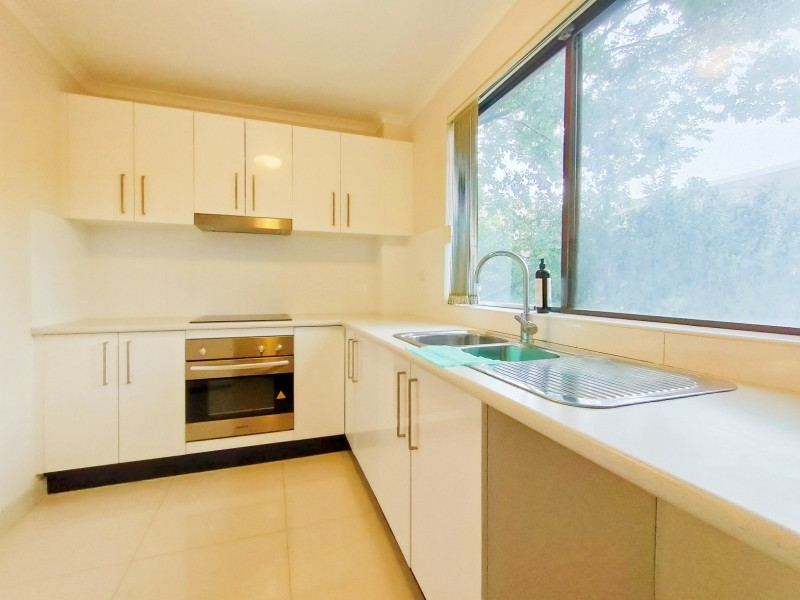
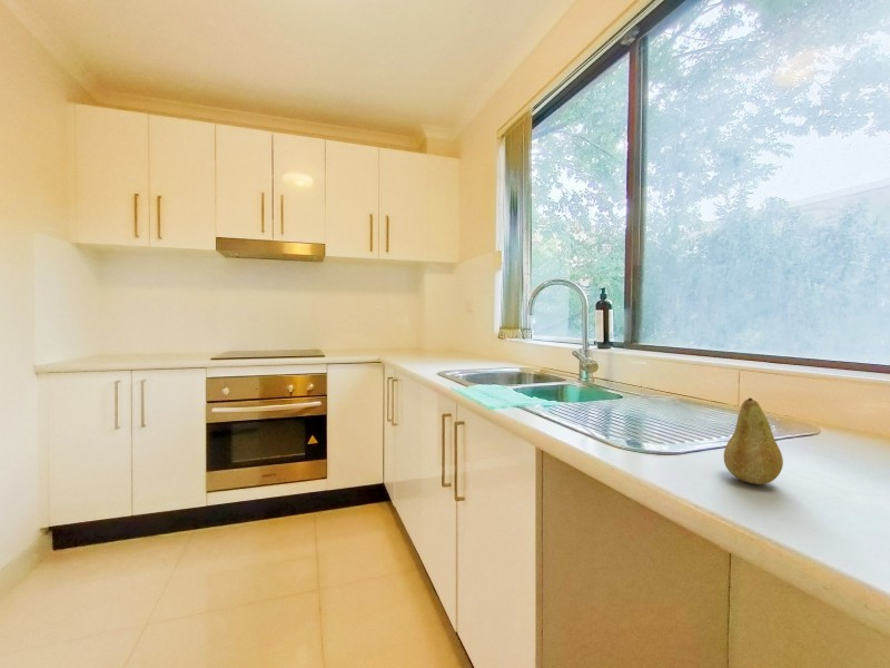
+ fruit (752, 438)
